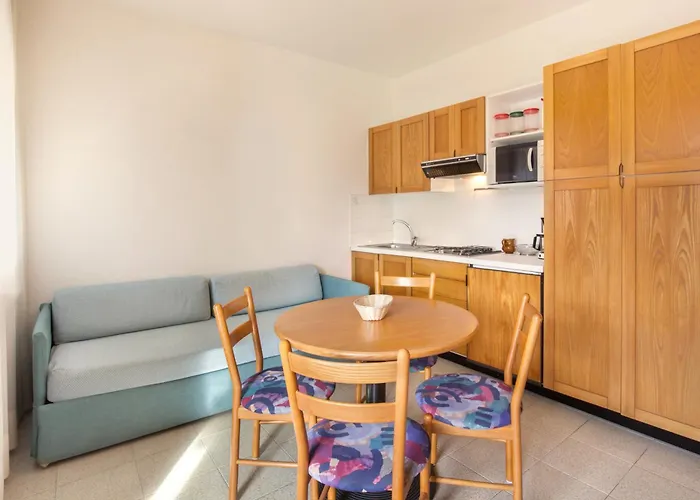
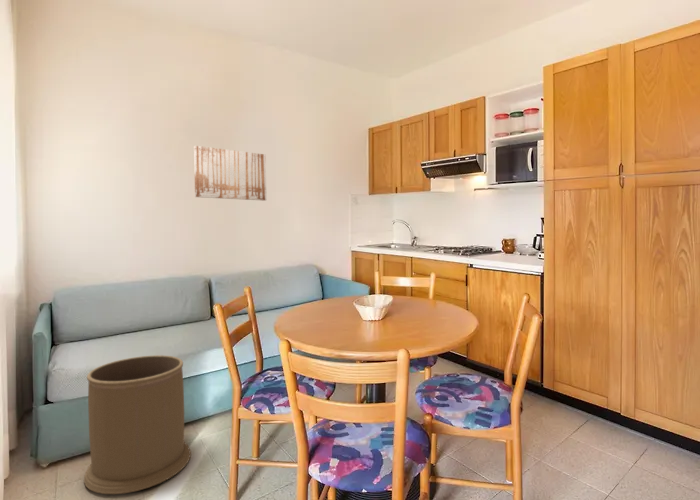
+ trash can (138, 416)
+ wall art (232, 174)
